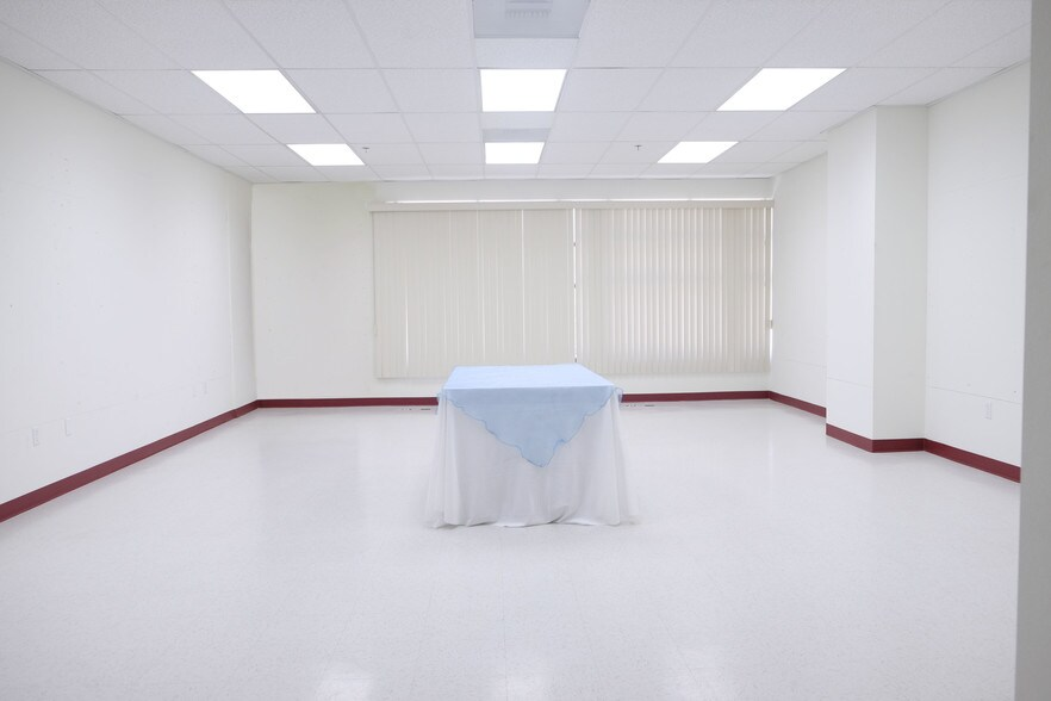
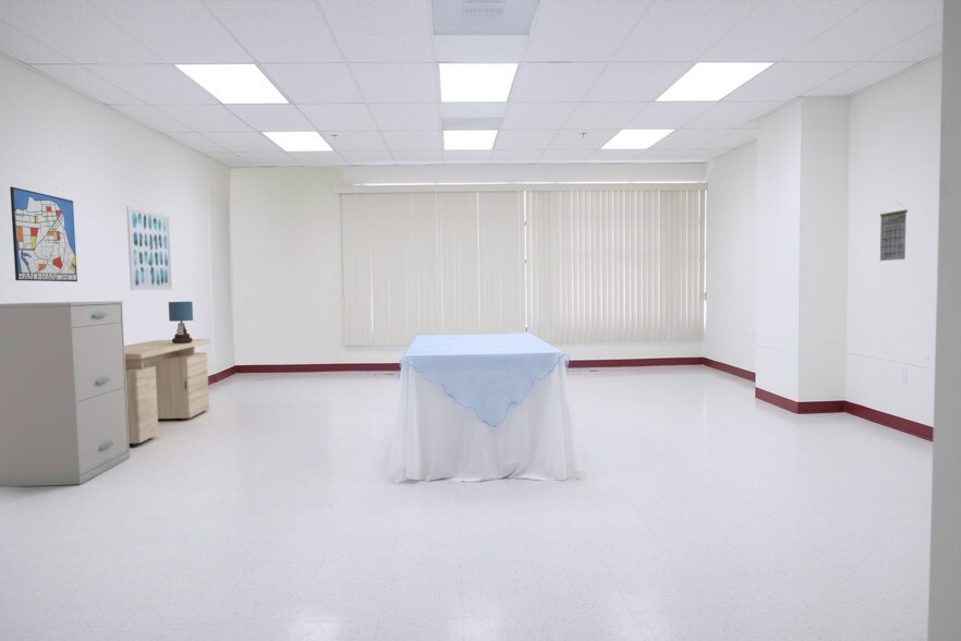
+ filing cabinet (57, 387)
+ wall art (46, 238)
+ calendar (892, 230)
+ wall art (150, 251)
+ table lamp (181, 322)
+ desk (151, 386)
